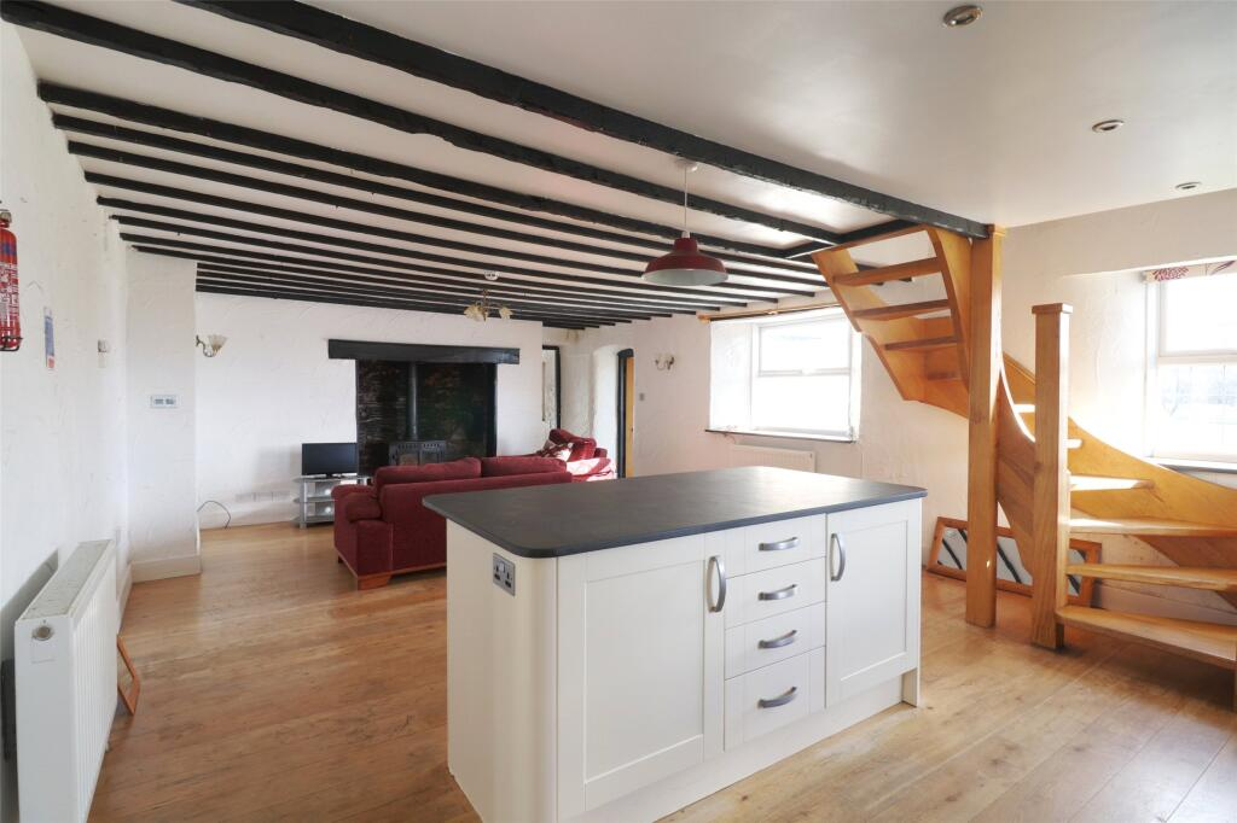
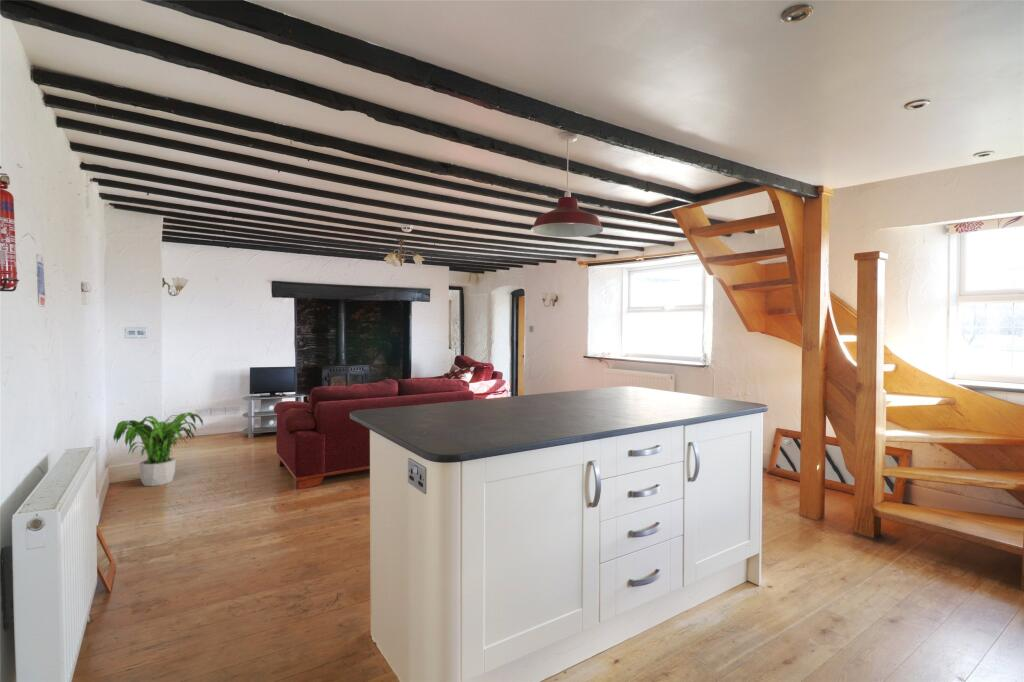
+ potted plant (161, 448)
